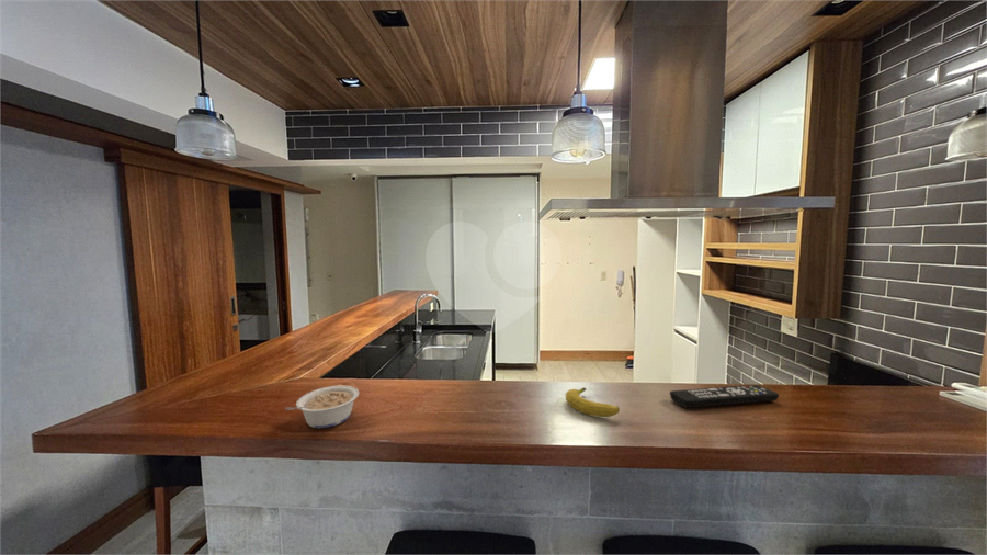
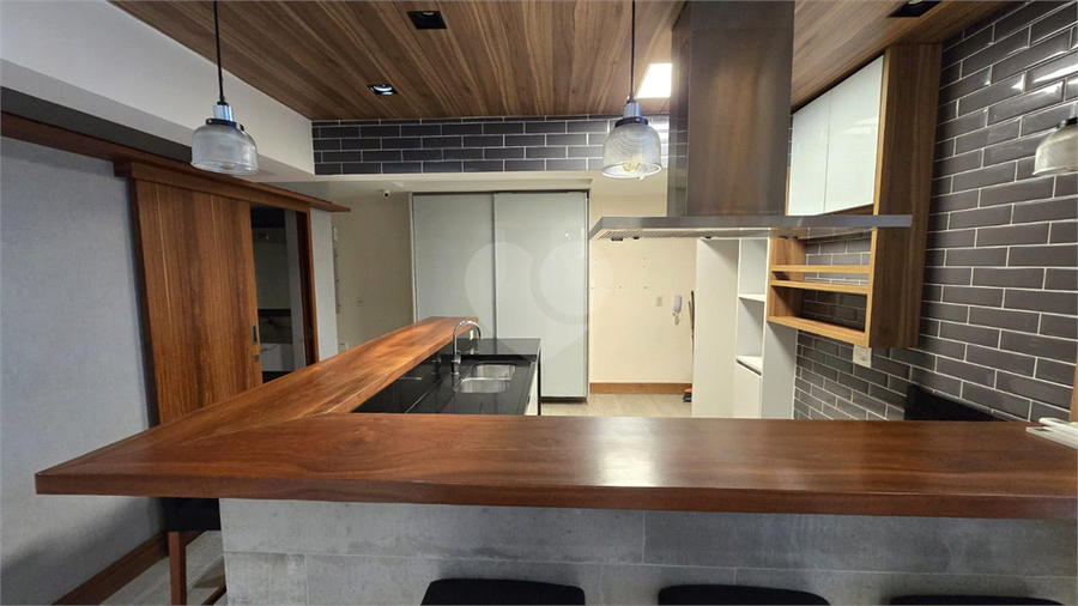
- remote control (723, 396)
- fruit (589, 400)
- legume (328, 406)
